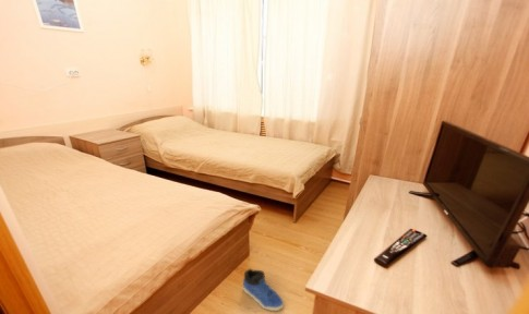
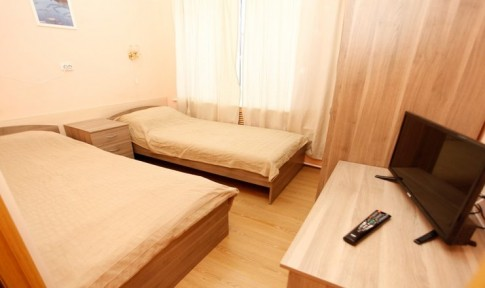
- sneaker (262, 287)
